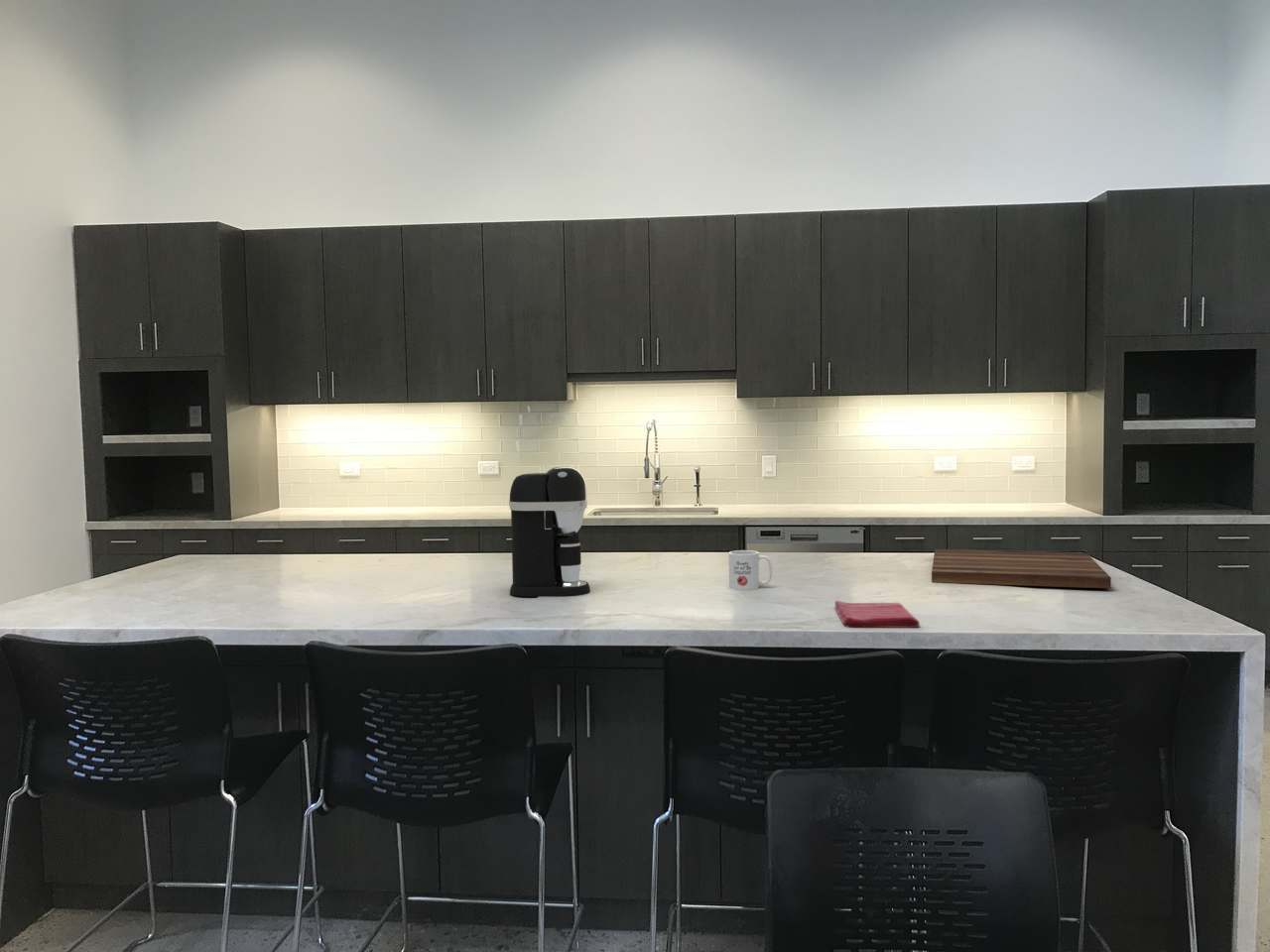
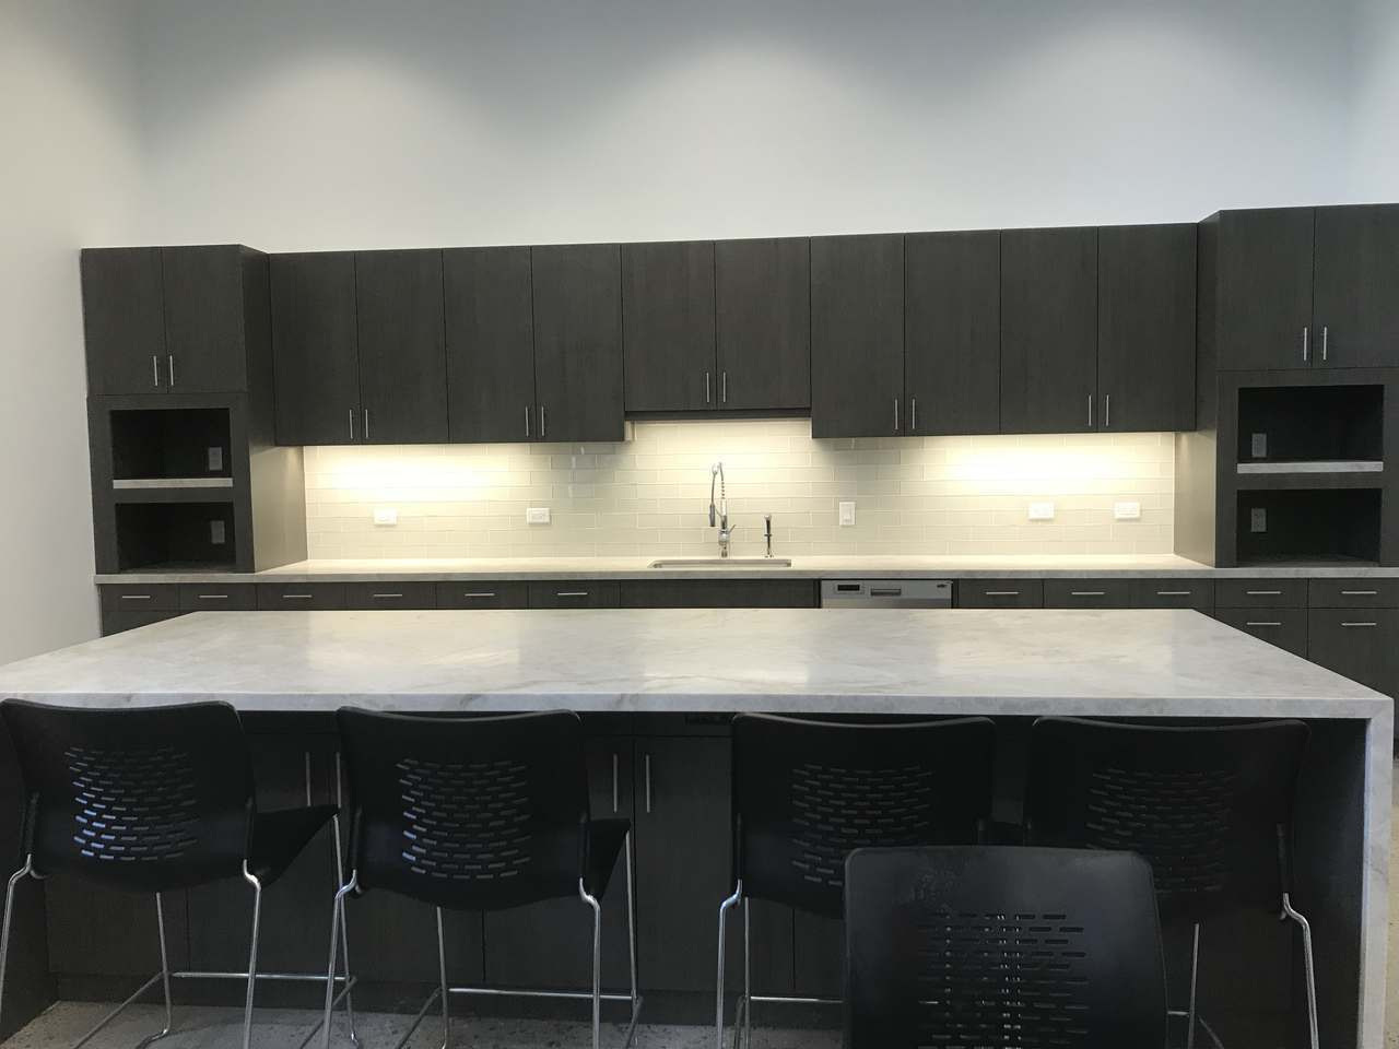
- coffee maker (549, 530)
- dish towel (874, 613)
- mug (750, 569)
- cutting board (1013, 566)
